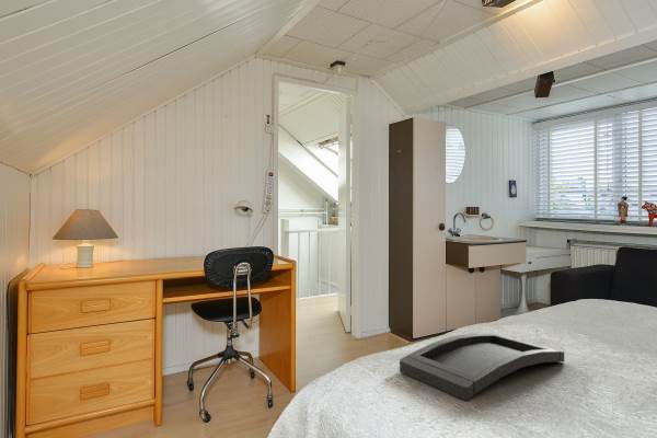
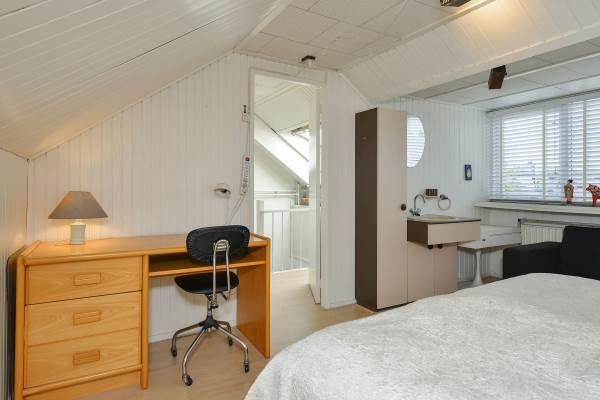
- tray (484, 356)
